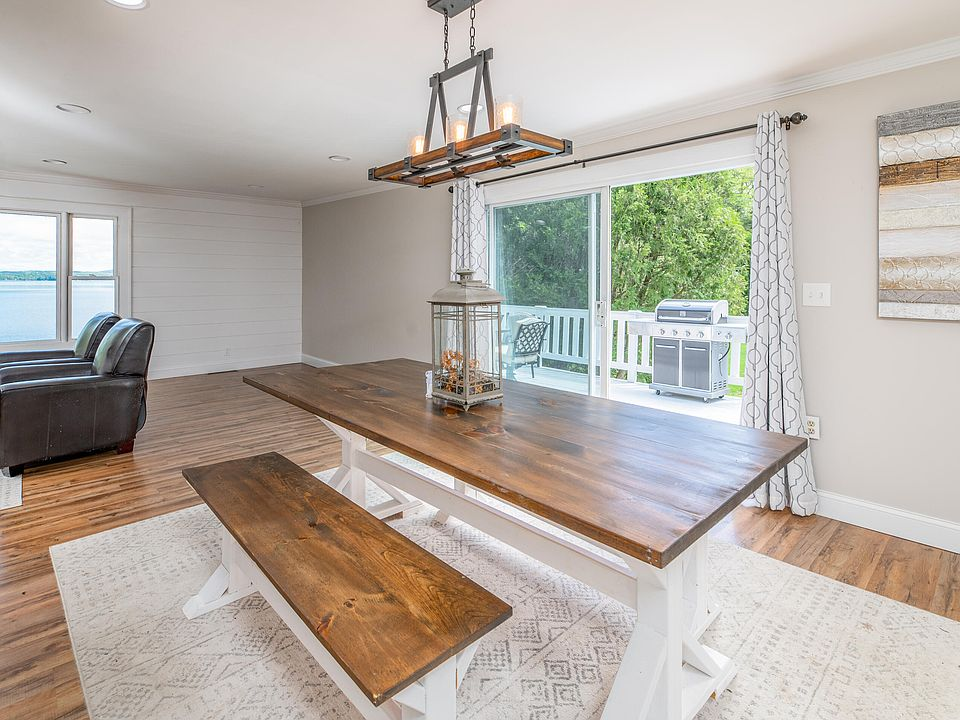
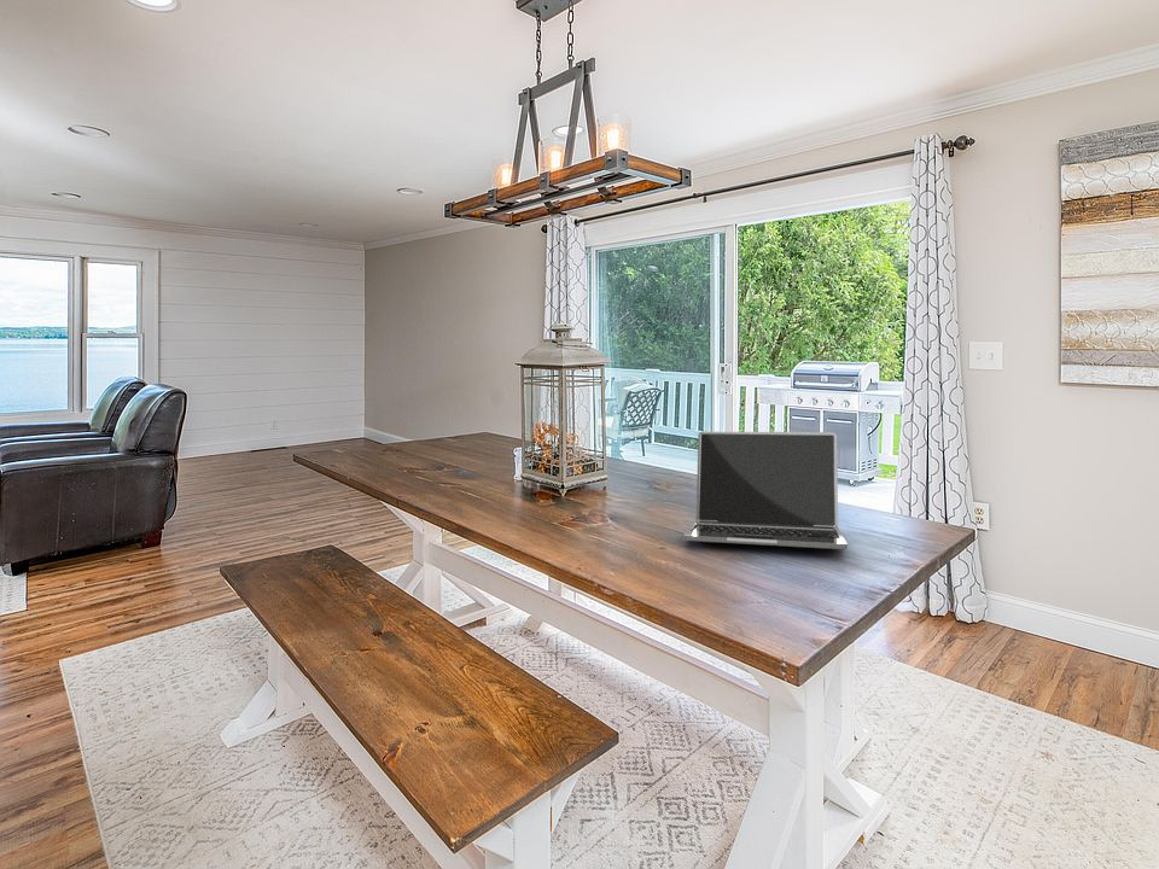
+ laptop (763, 484)
